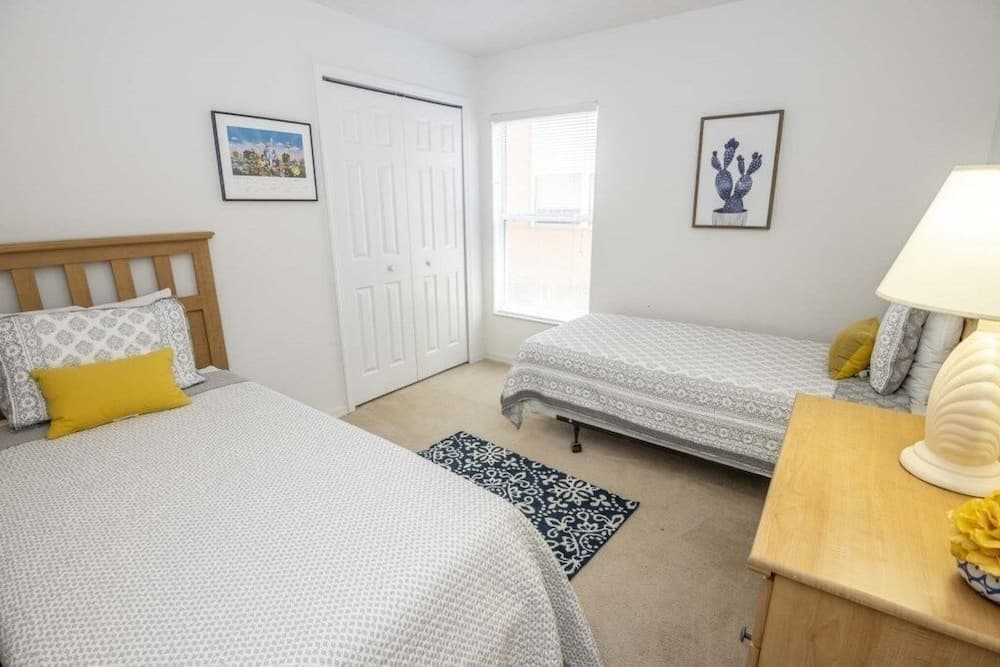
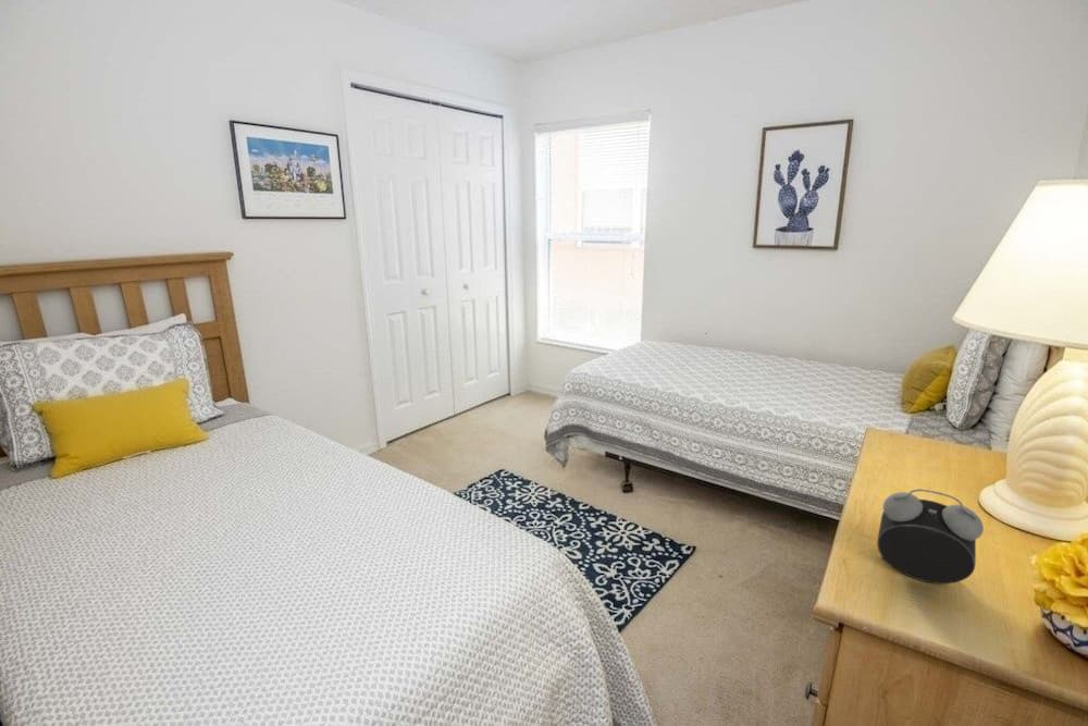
+ alarm clock (927, 531)
